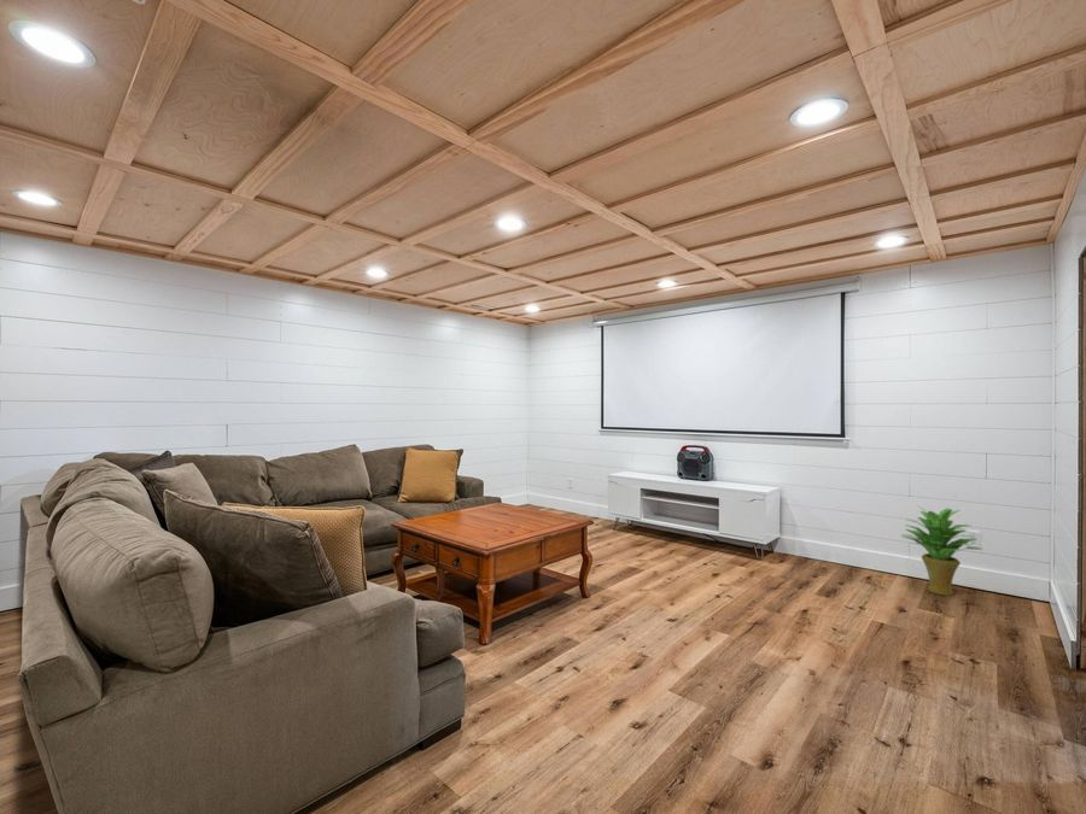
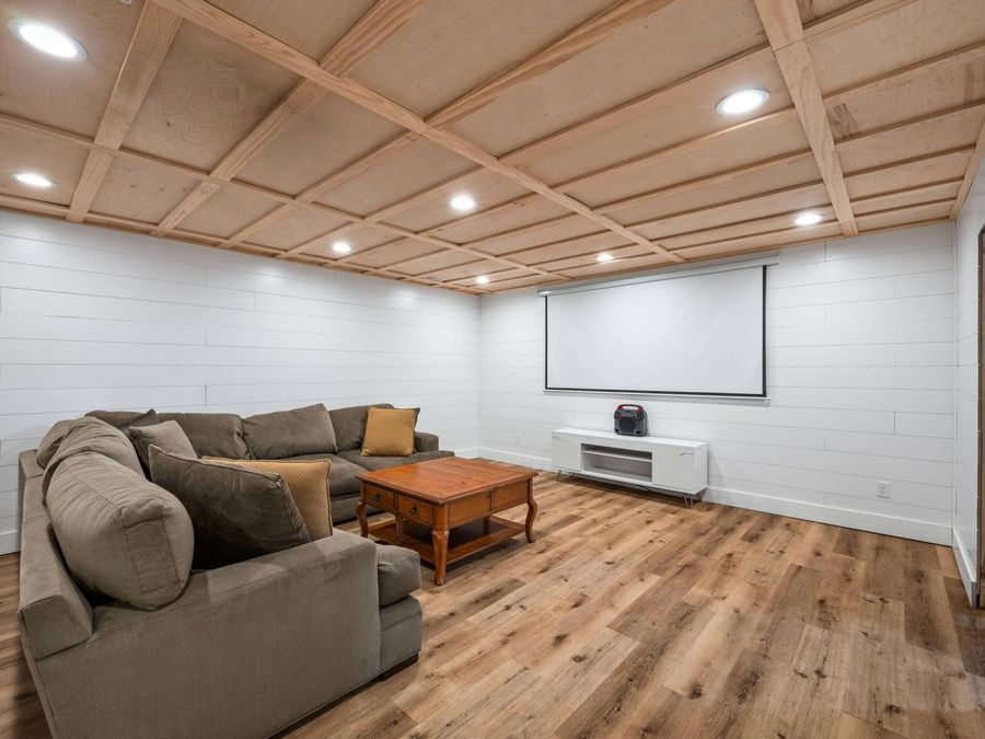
- potted plant (940, 549)
